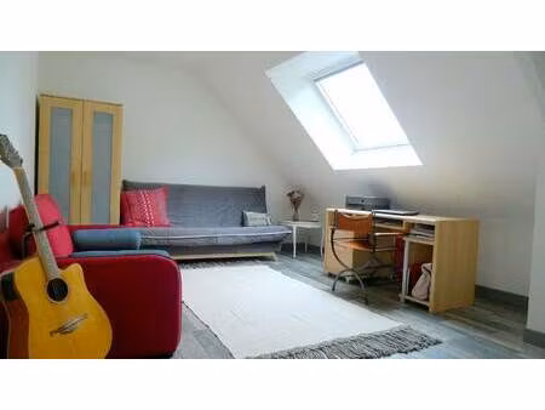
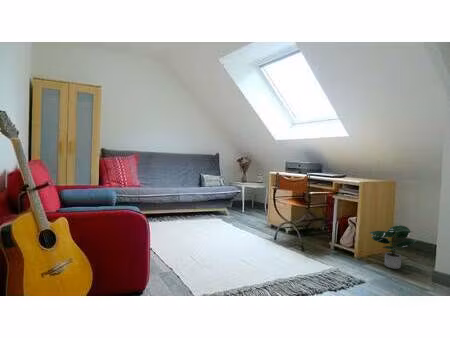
+ potted plant (391, 246)
